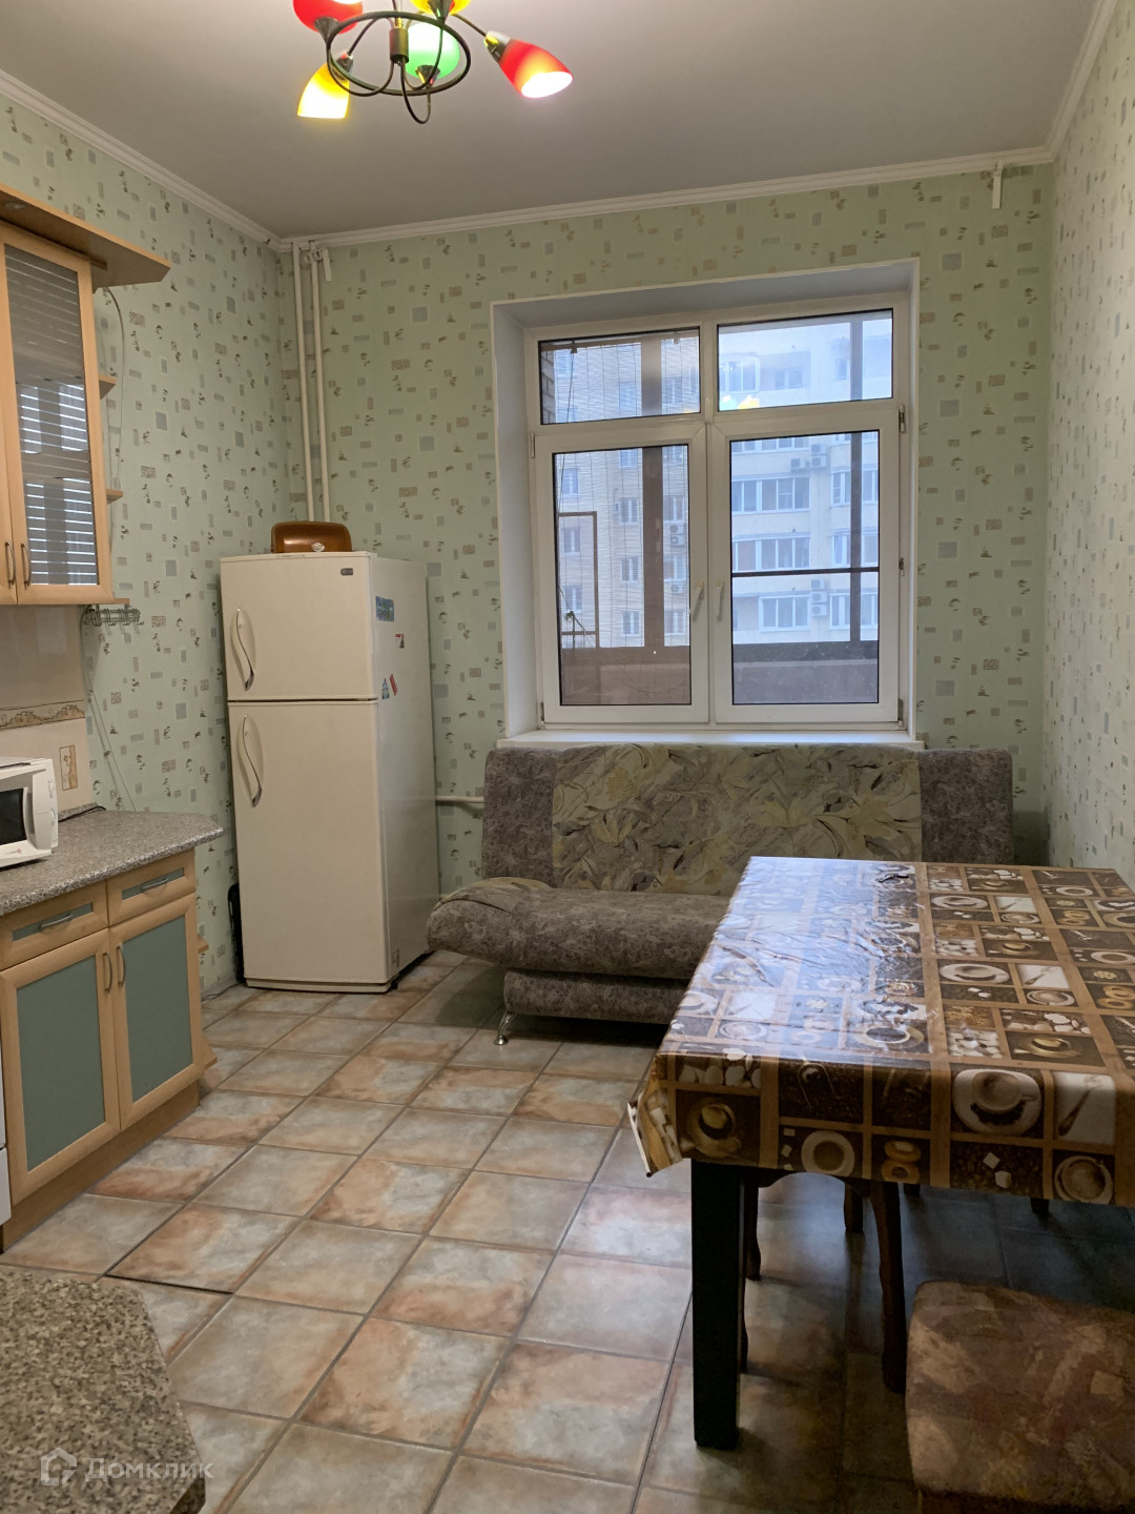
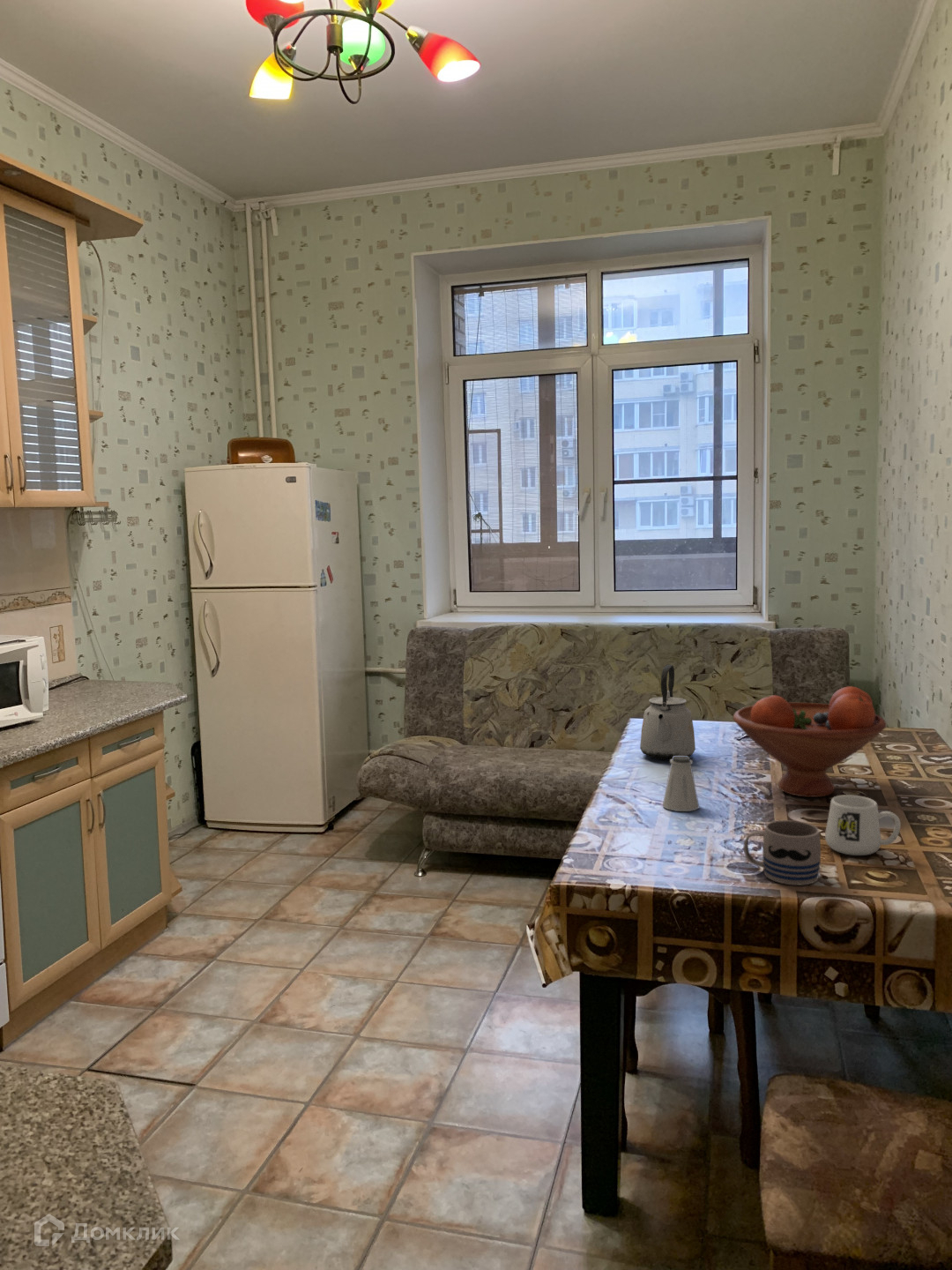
+ fruit bowl (807, 739)
+ mug (782, 850)
+ mug (862, 826)
+ kettle (666, 713)
+ saltshaker (681, 781)
